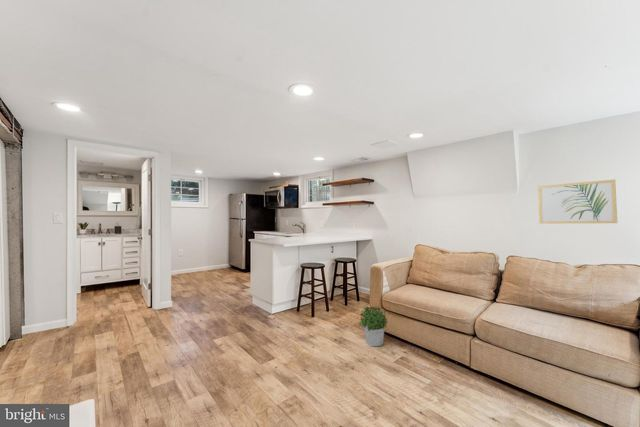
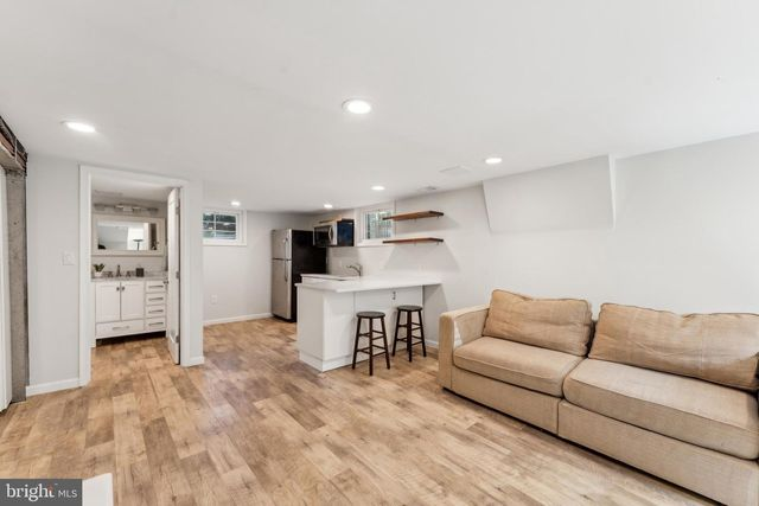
- potted plant (372, 324)
- wall art (574, 203)
